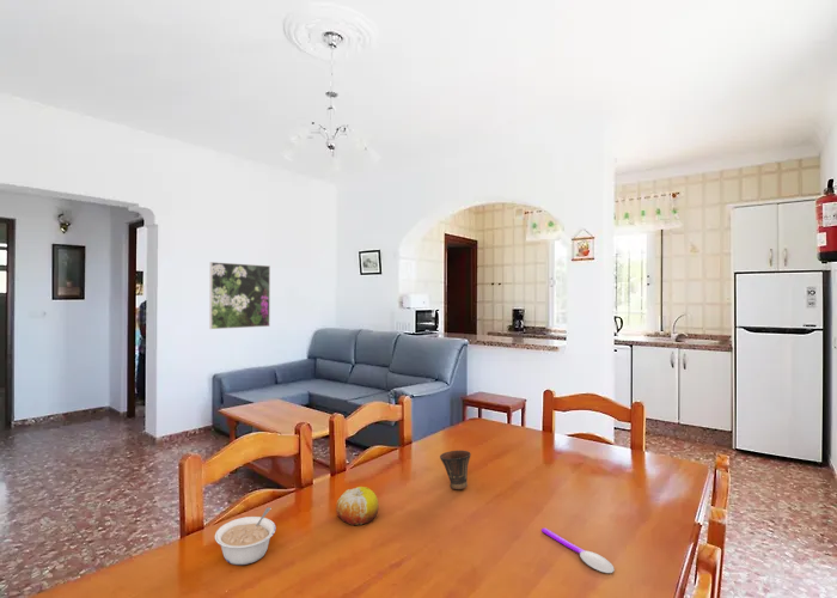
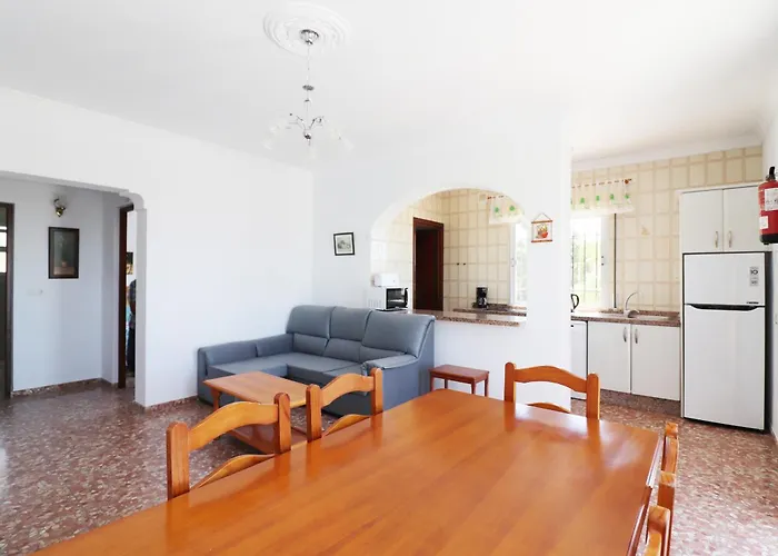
- legume (245, 538)
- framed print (240, 295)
- fruit (356, 502)
- cup (454, 469)
- spoon (574, 547)
